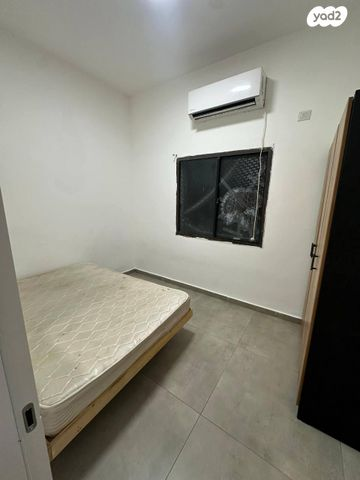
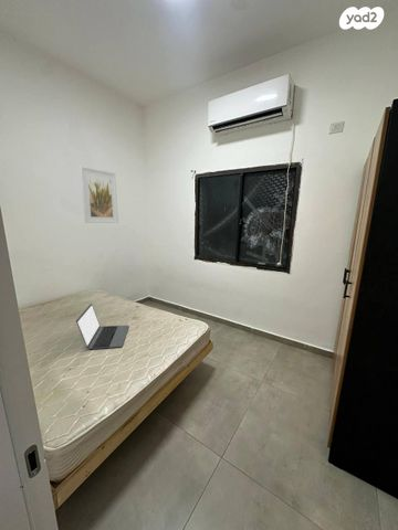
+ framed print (101, 197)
+ laptop (105, 326)
